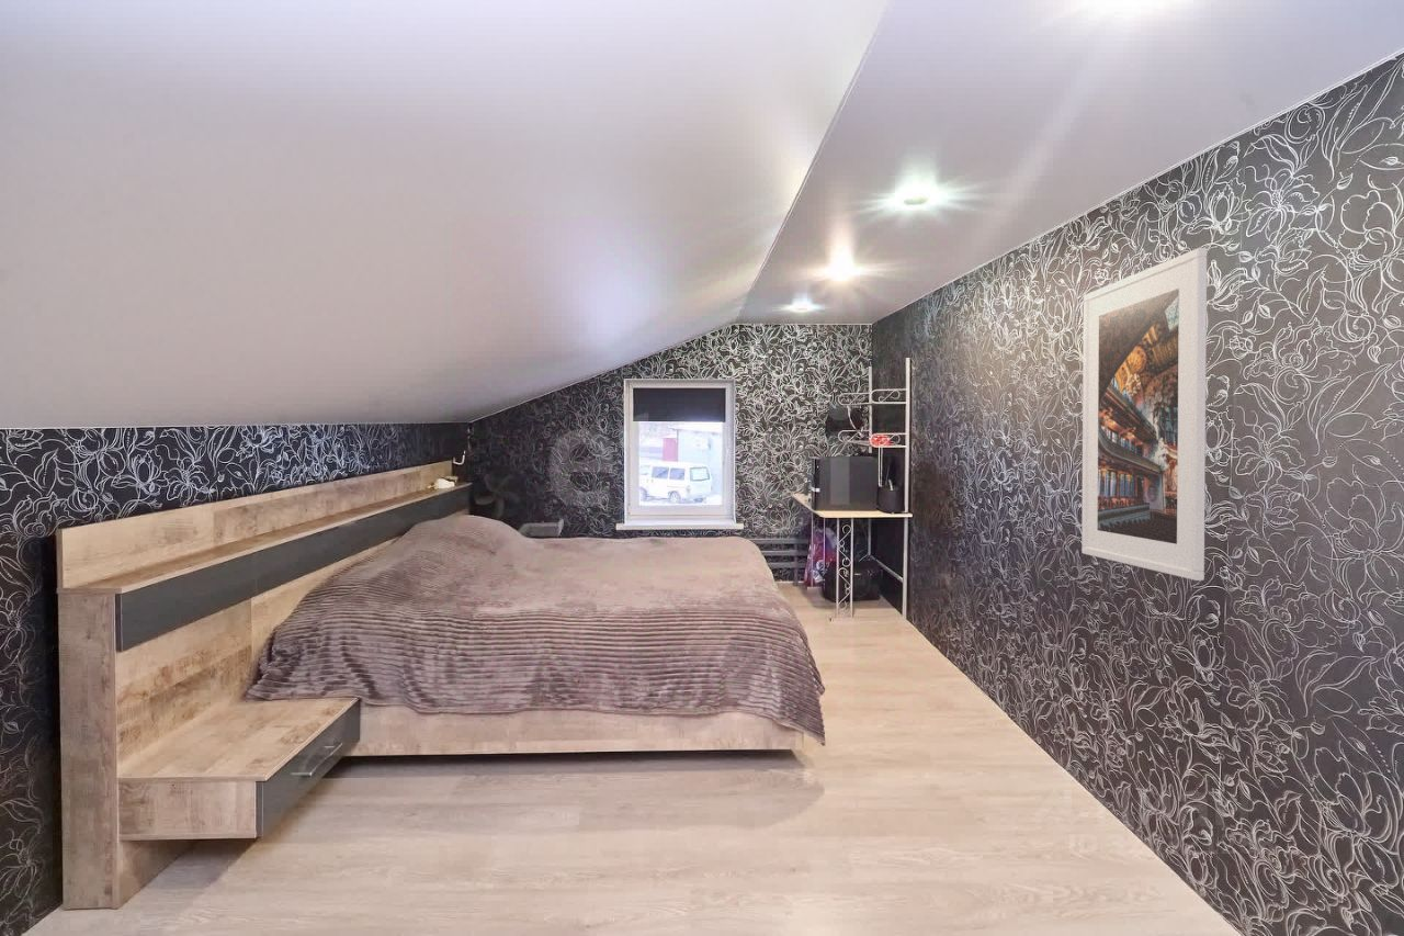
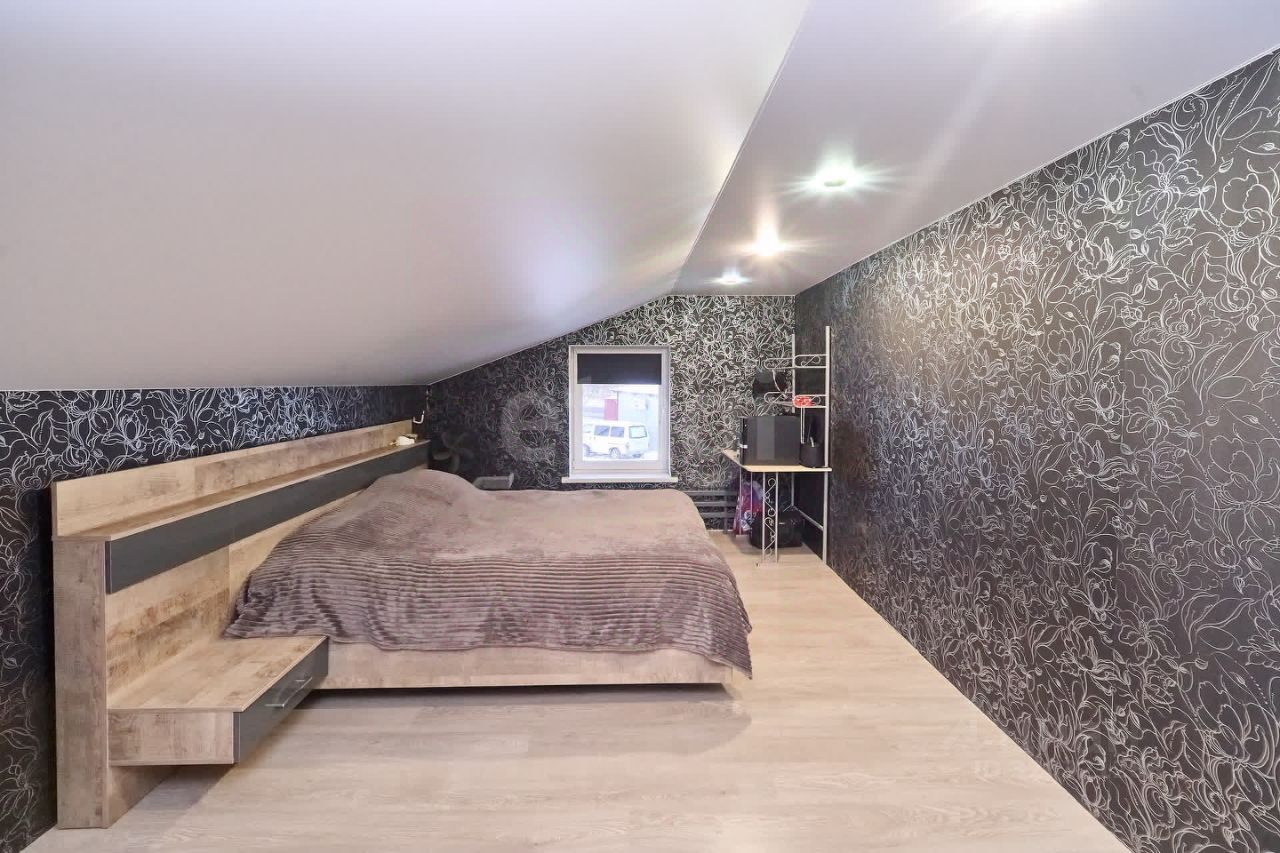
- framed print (1135, 419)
